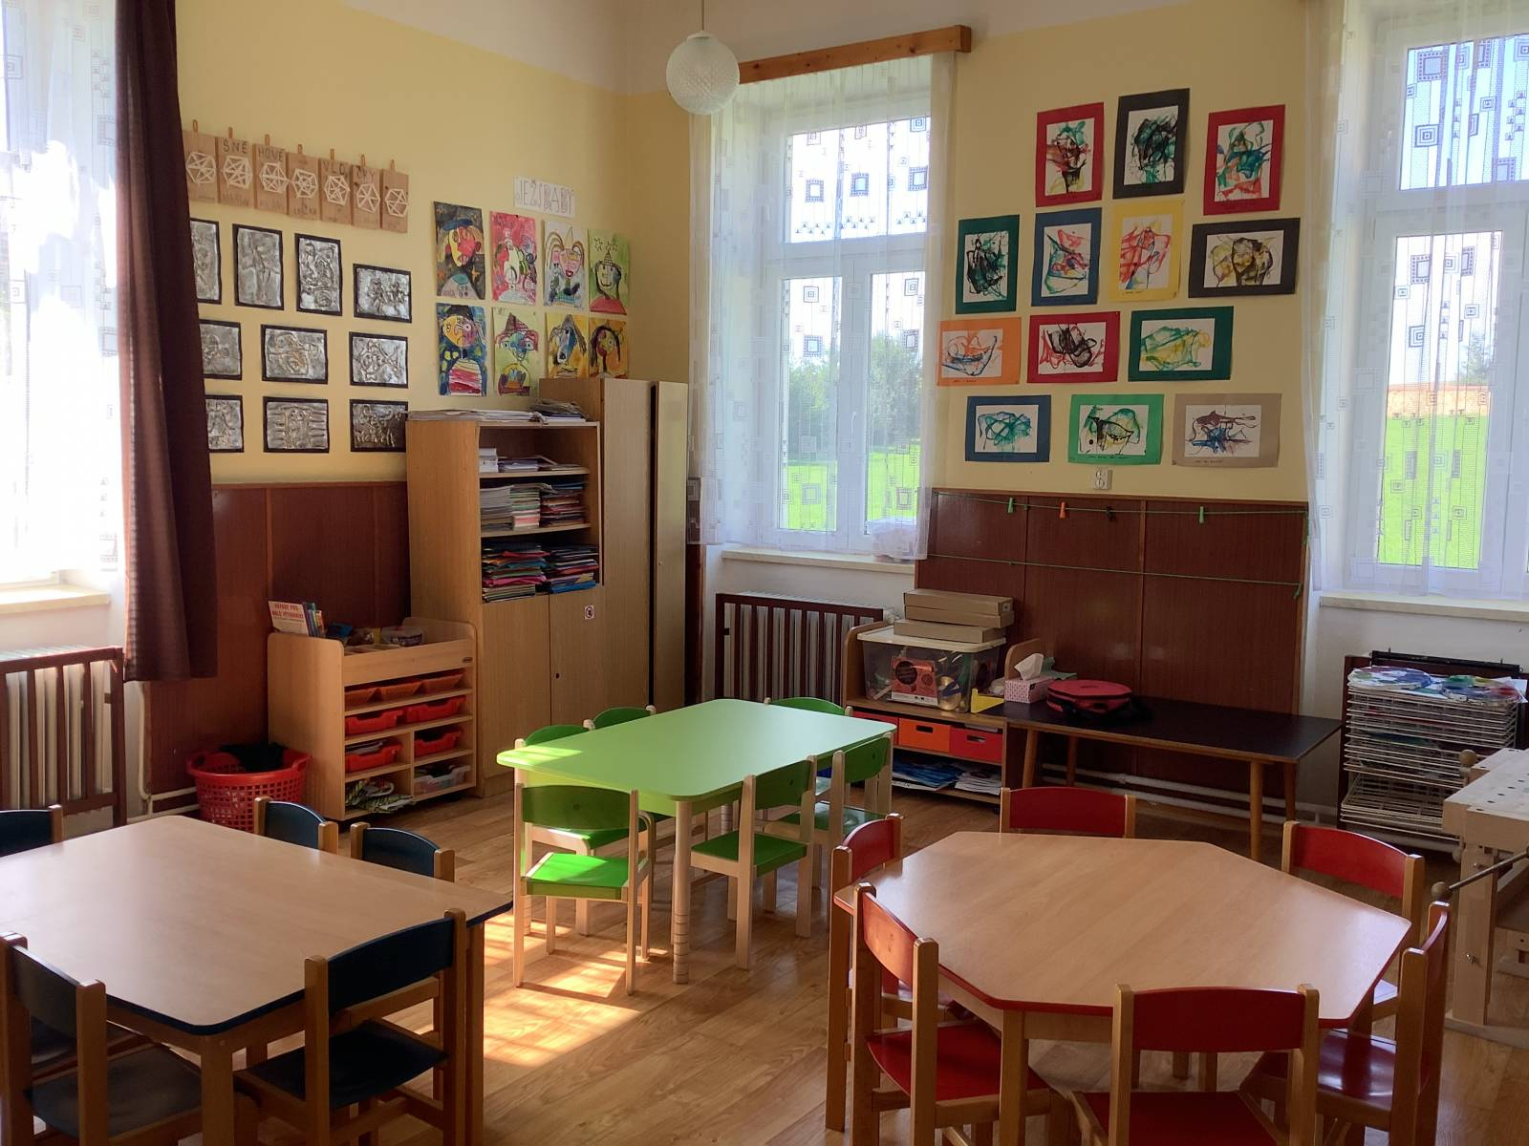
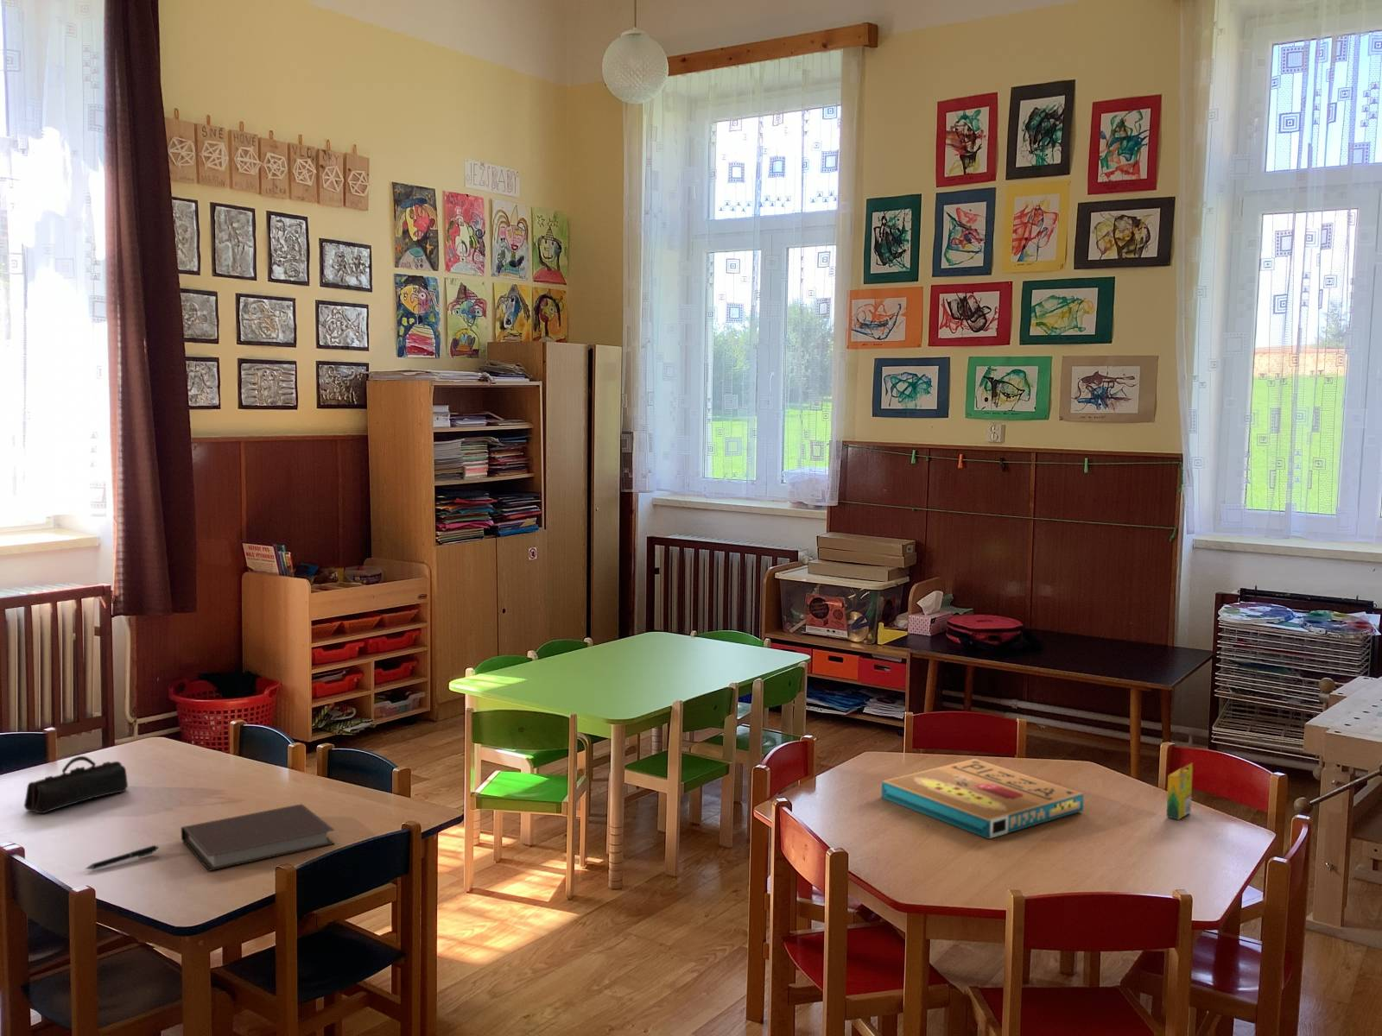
+ pizza box (980, 795)
+ pen (122, 858)
+ notebook (258, 835)
+ pencil case (77, 779)
+ crayon box (1179, 789)
